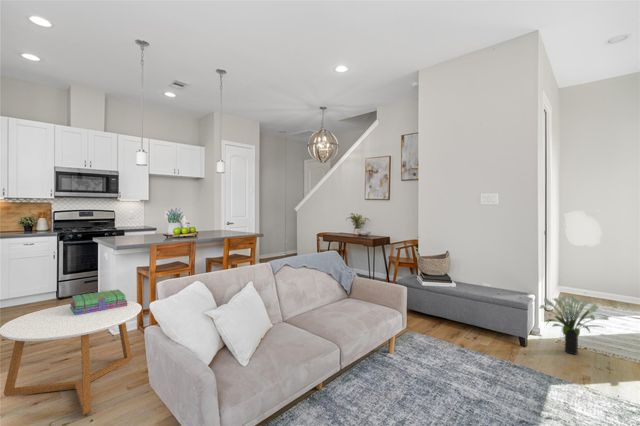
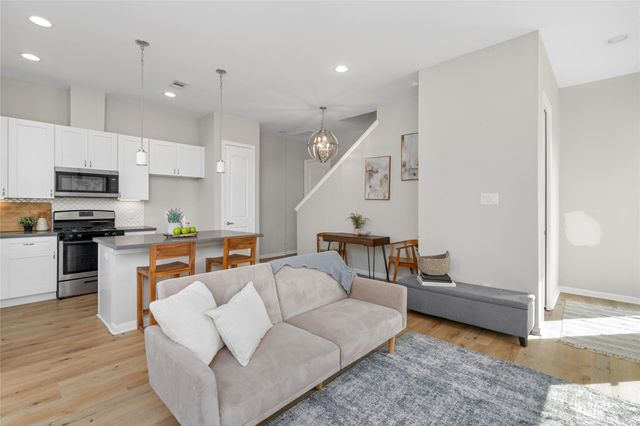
- stack of books (98, 300)
- potted plant (573, 323)
- coffee table (81, 352)
